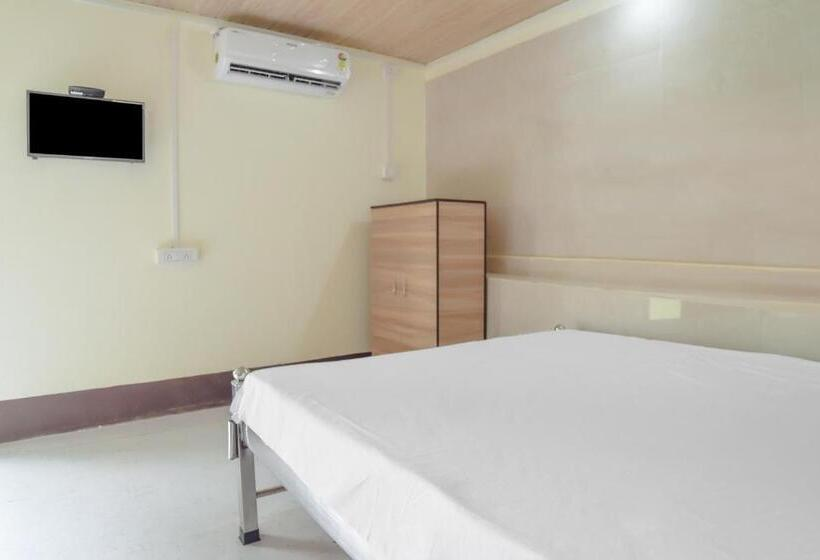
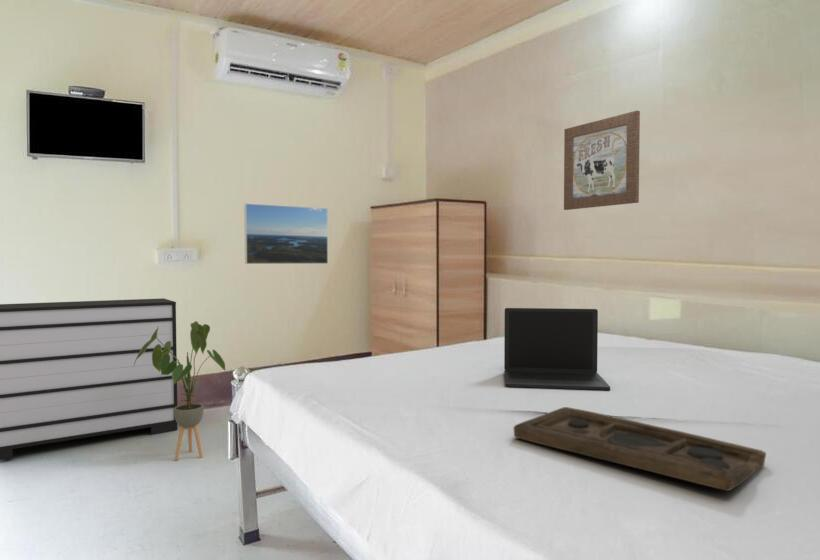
+ house plant (181, 387)
+ decorative tray (630, 441)
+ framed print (287, 235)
+ laptop (553, 346)
+ dresser (82, 370)
+ wall art (599, 163)
